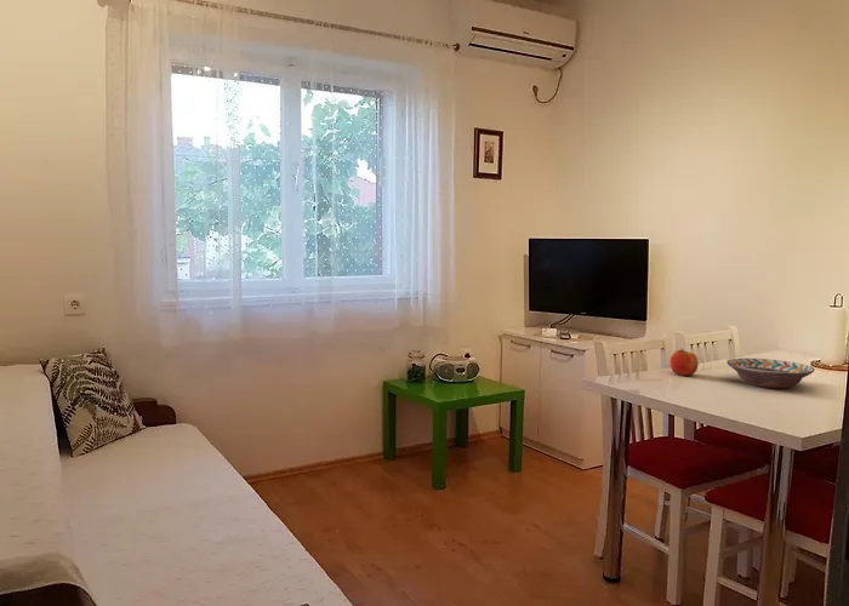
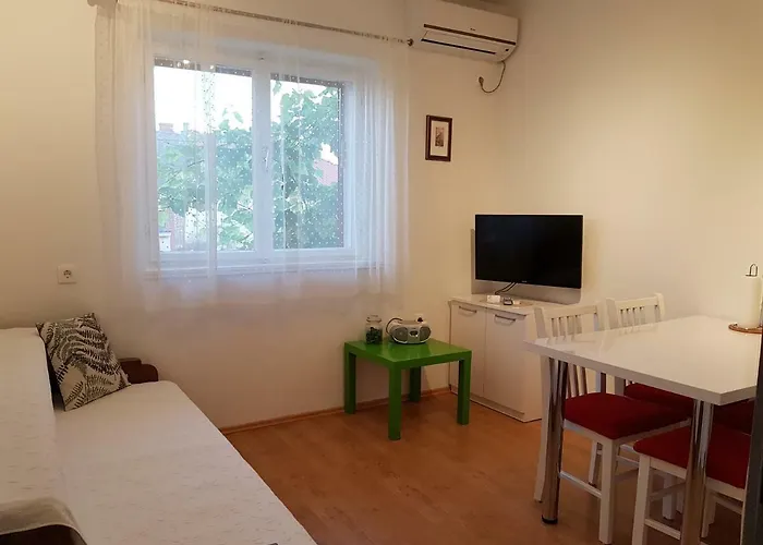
- fruit (684, 361)
- decorative bowl (769, 375)
